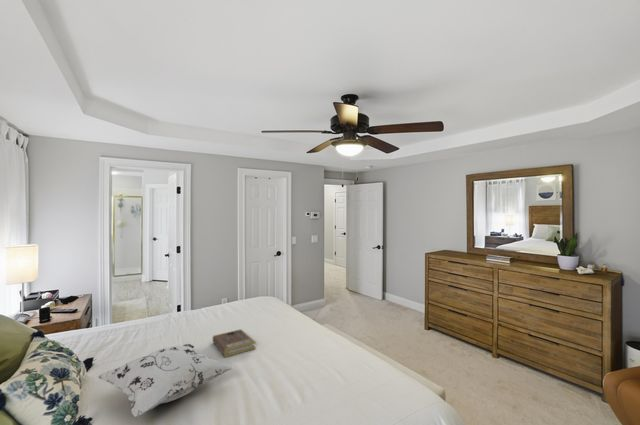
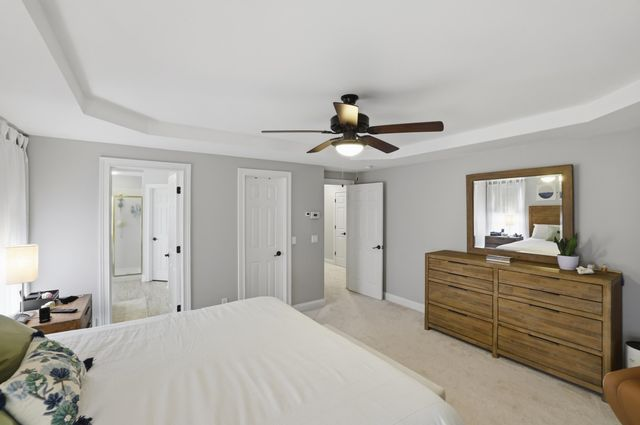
- book (233, 342)
- decorative pillow (167, 372)
